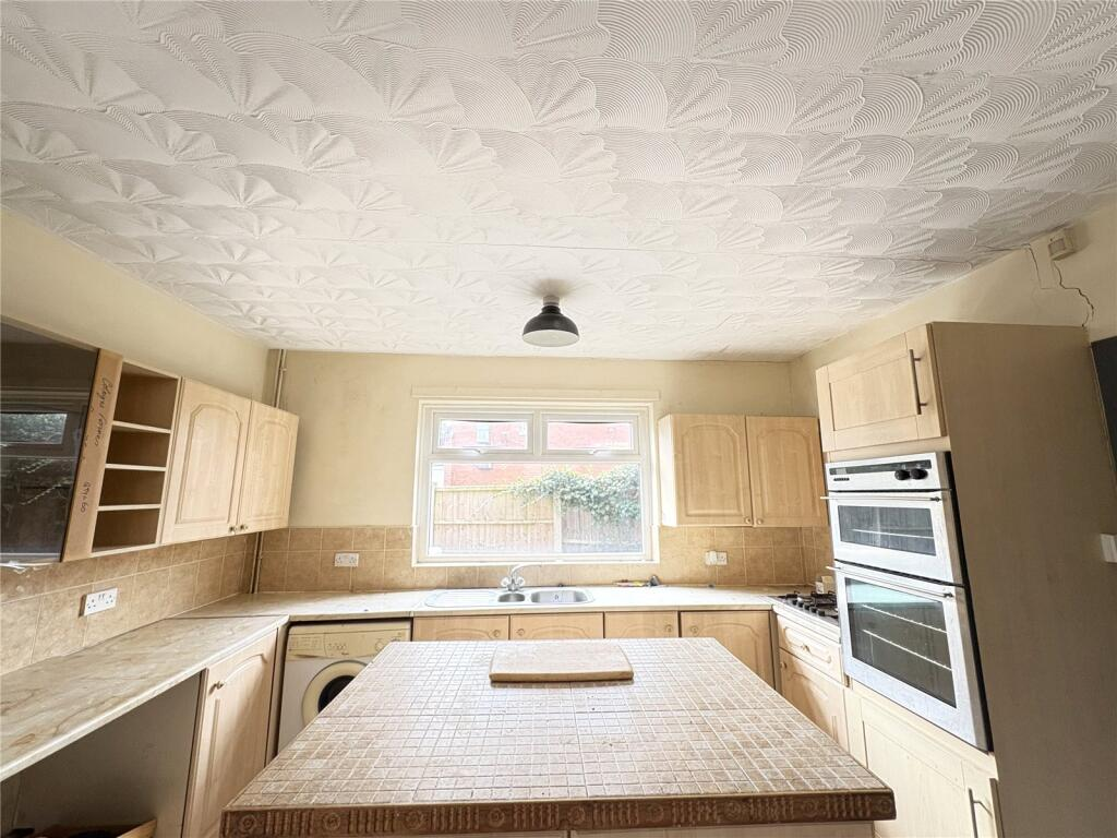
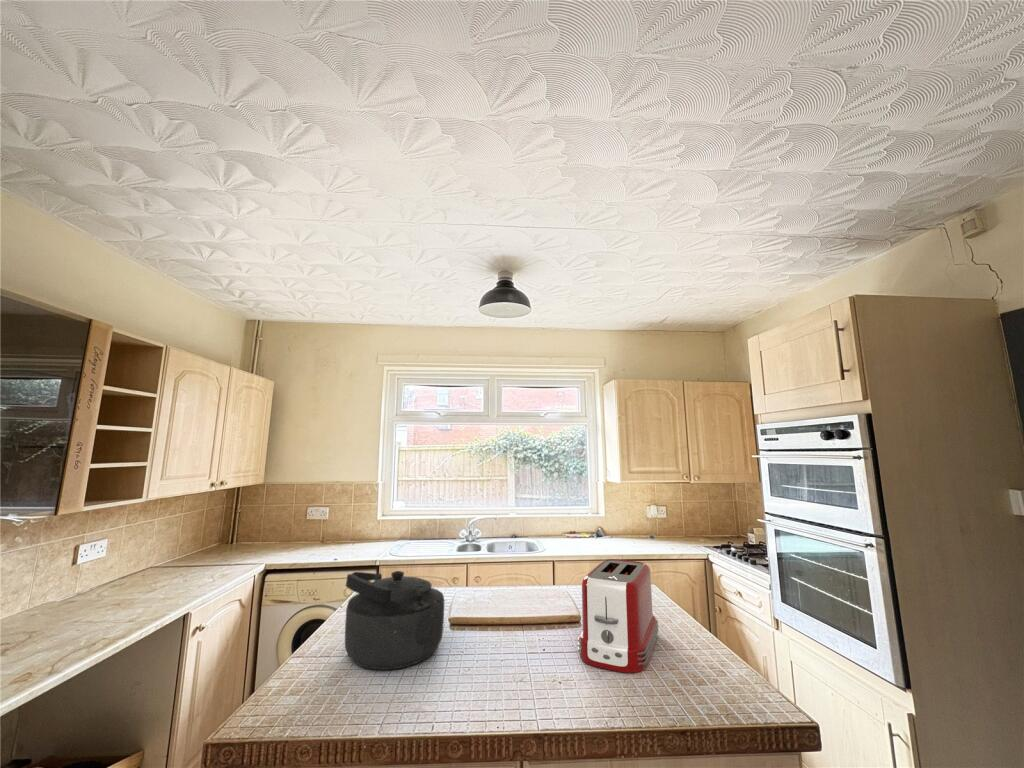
+ toaster (619, 607)
+ kettle (396, 611)
